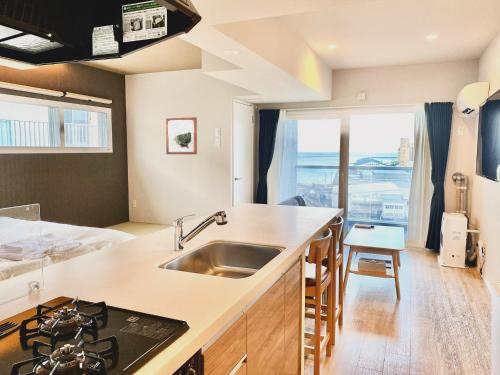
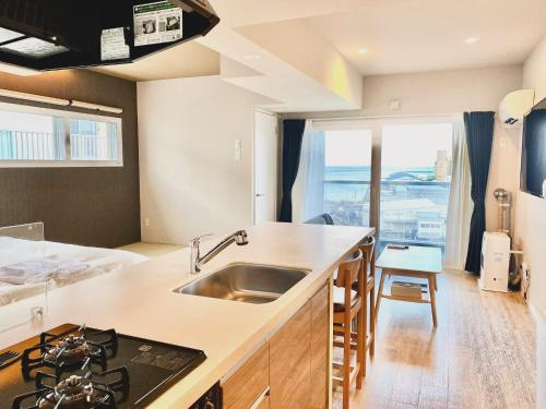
- wall art (181, 136)
